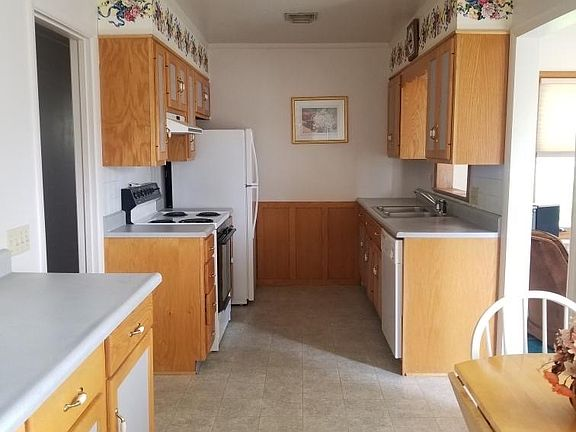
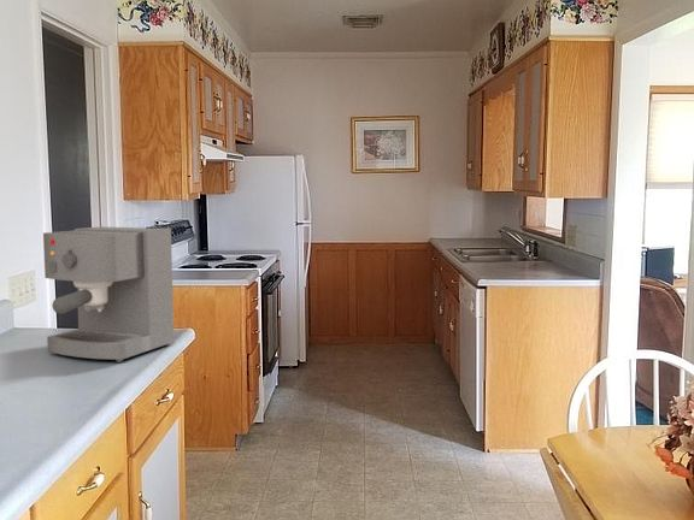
+ coffee maker (111, 291)
